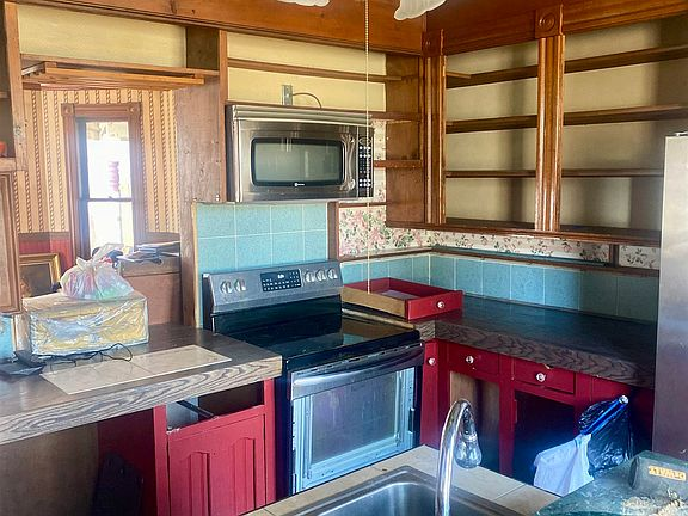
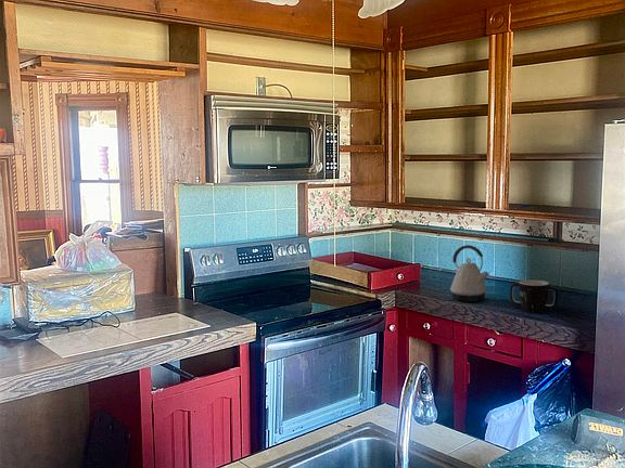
+ kettle (469, 272)
+ mug (533, 296)
